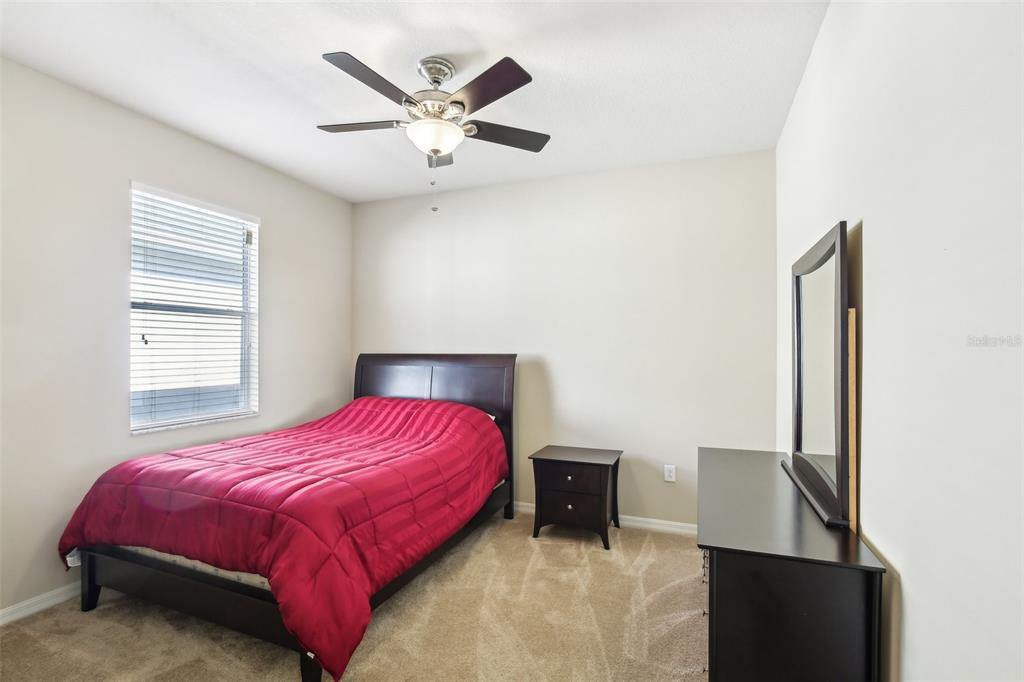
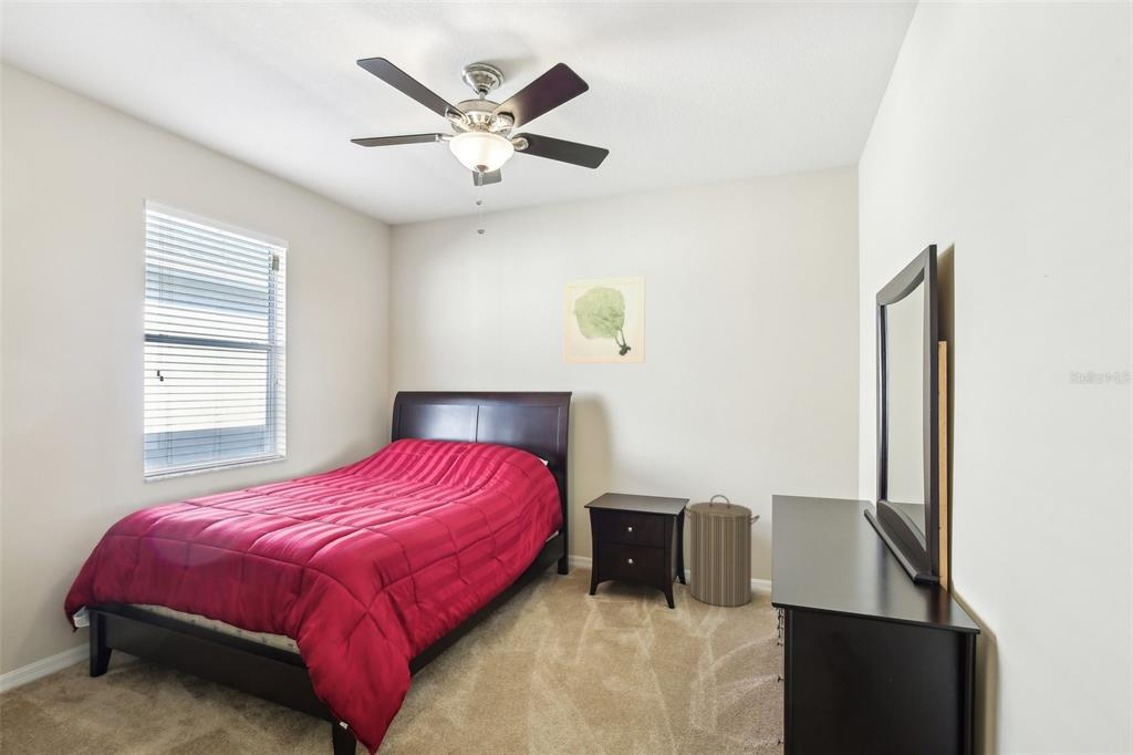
+ wall art (603, 321)
+ laundry hamper (720, 545)
